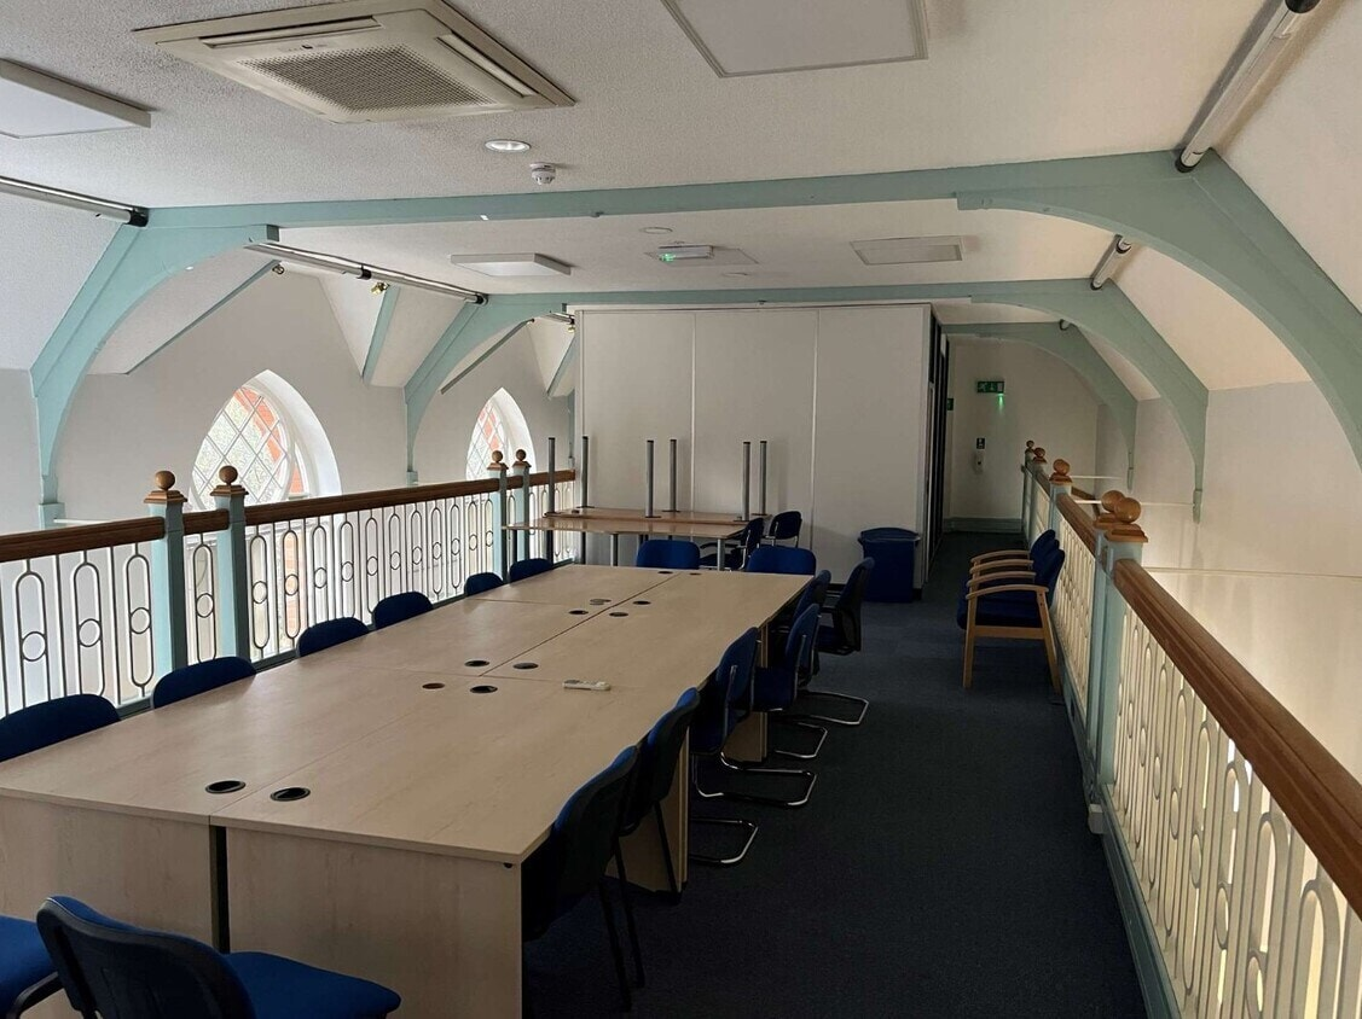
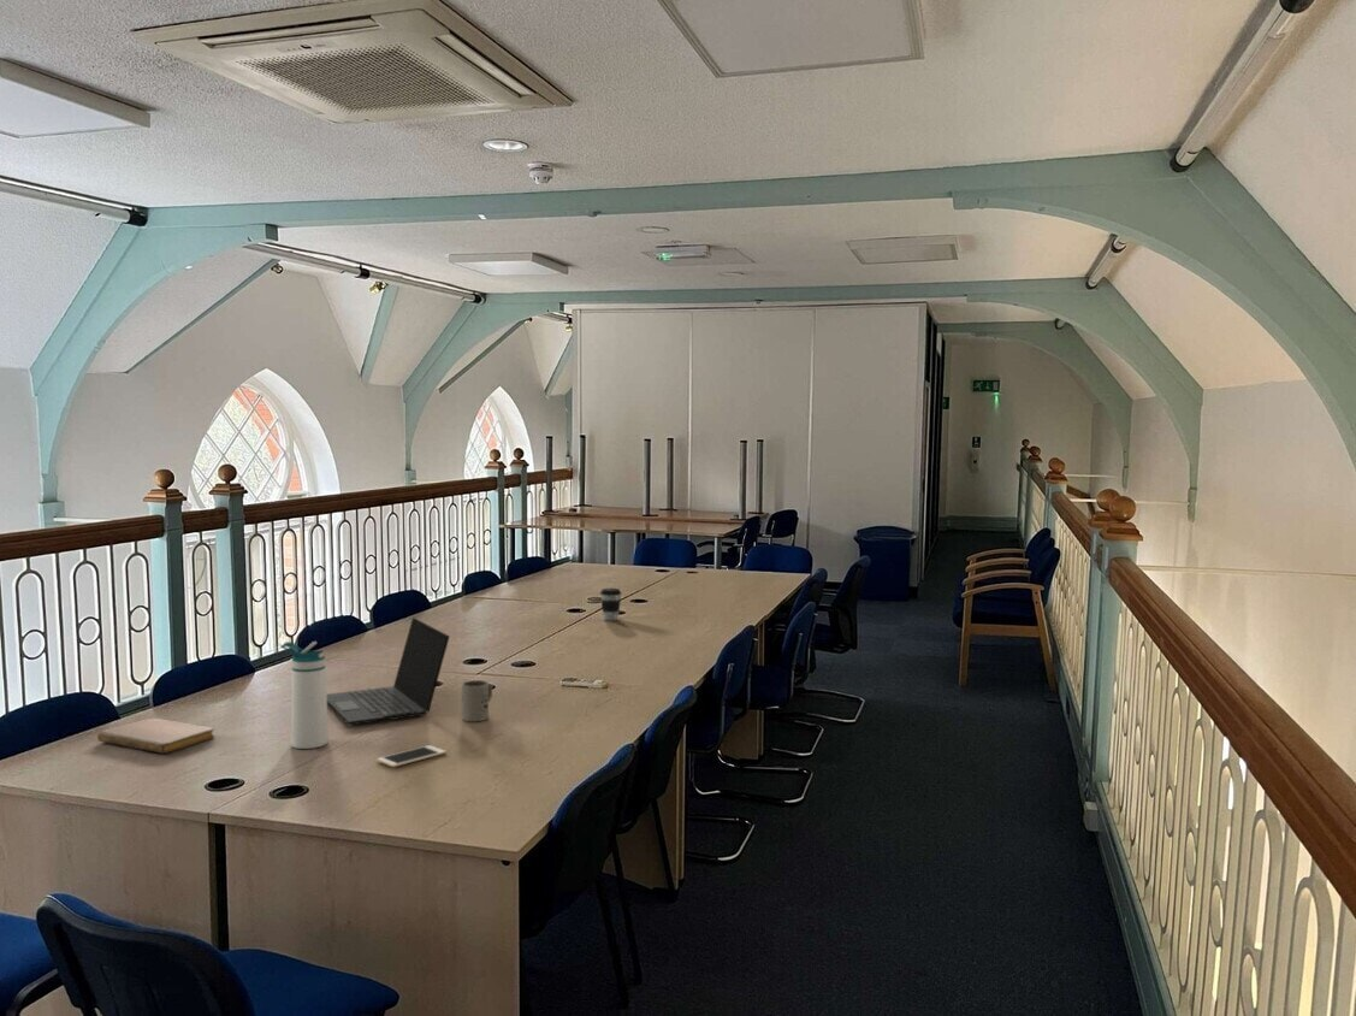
+ laptop (397, 672)
+ cell phone (411, 755)
+ mug (479, 698)
+ notebook (156, 734)
+ water bottle (304, 692)
+ coffee cup (610, 604)
